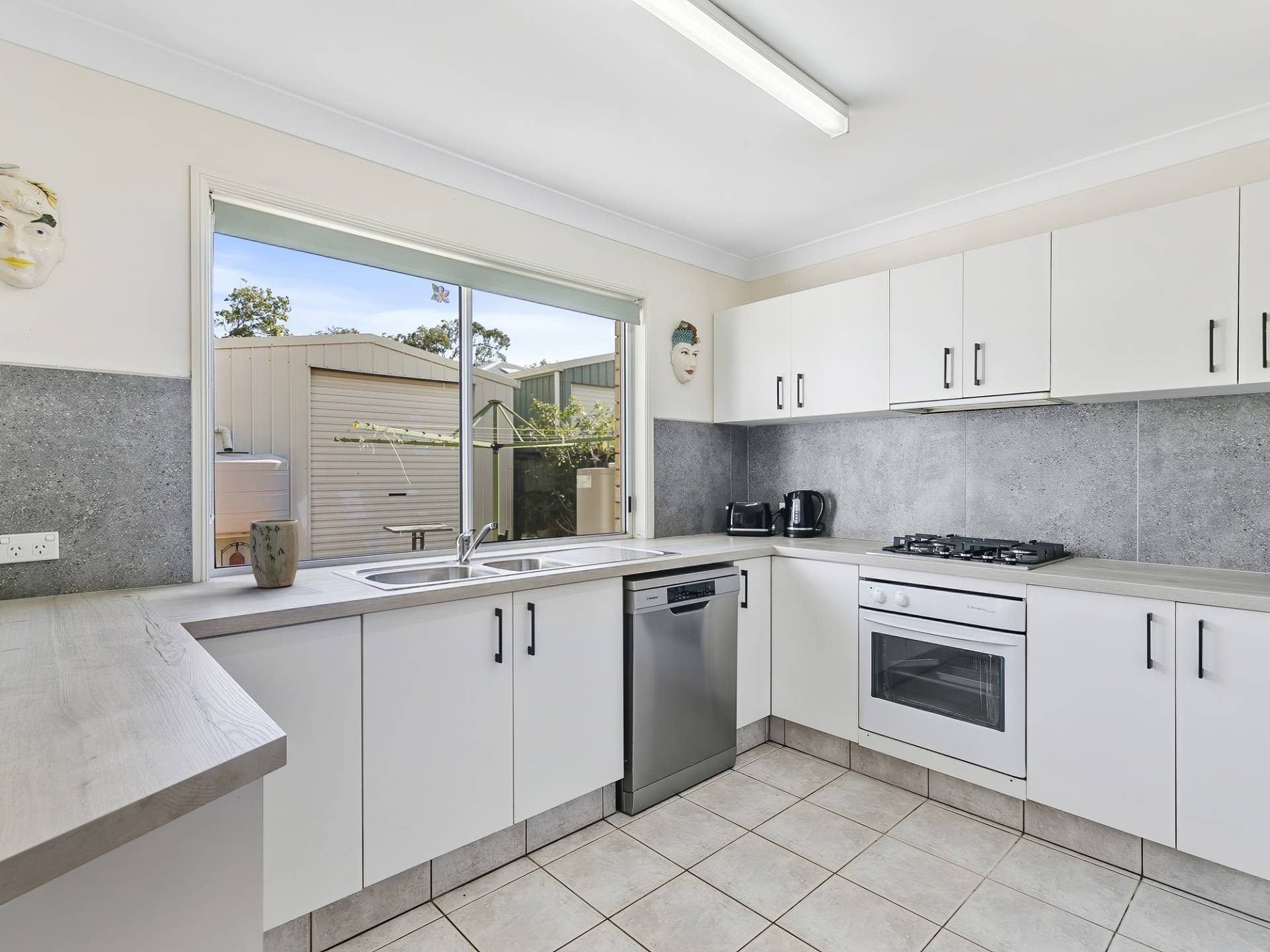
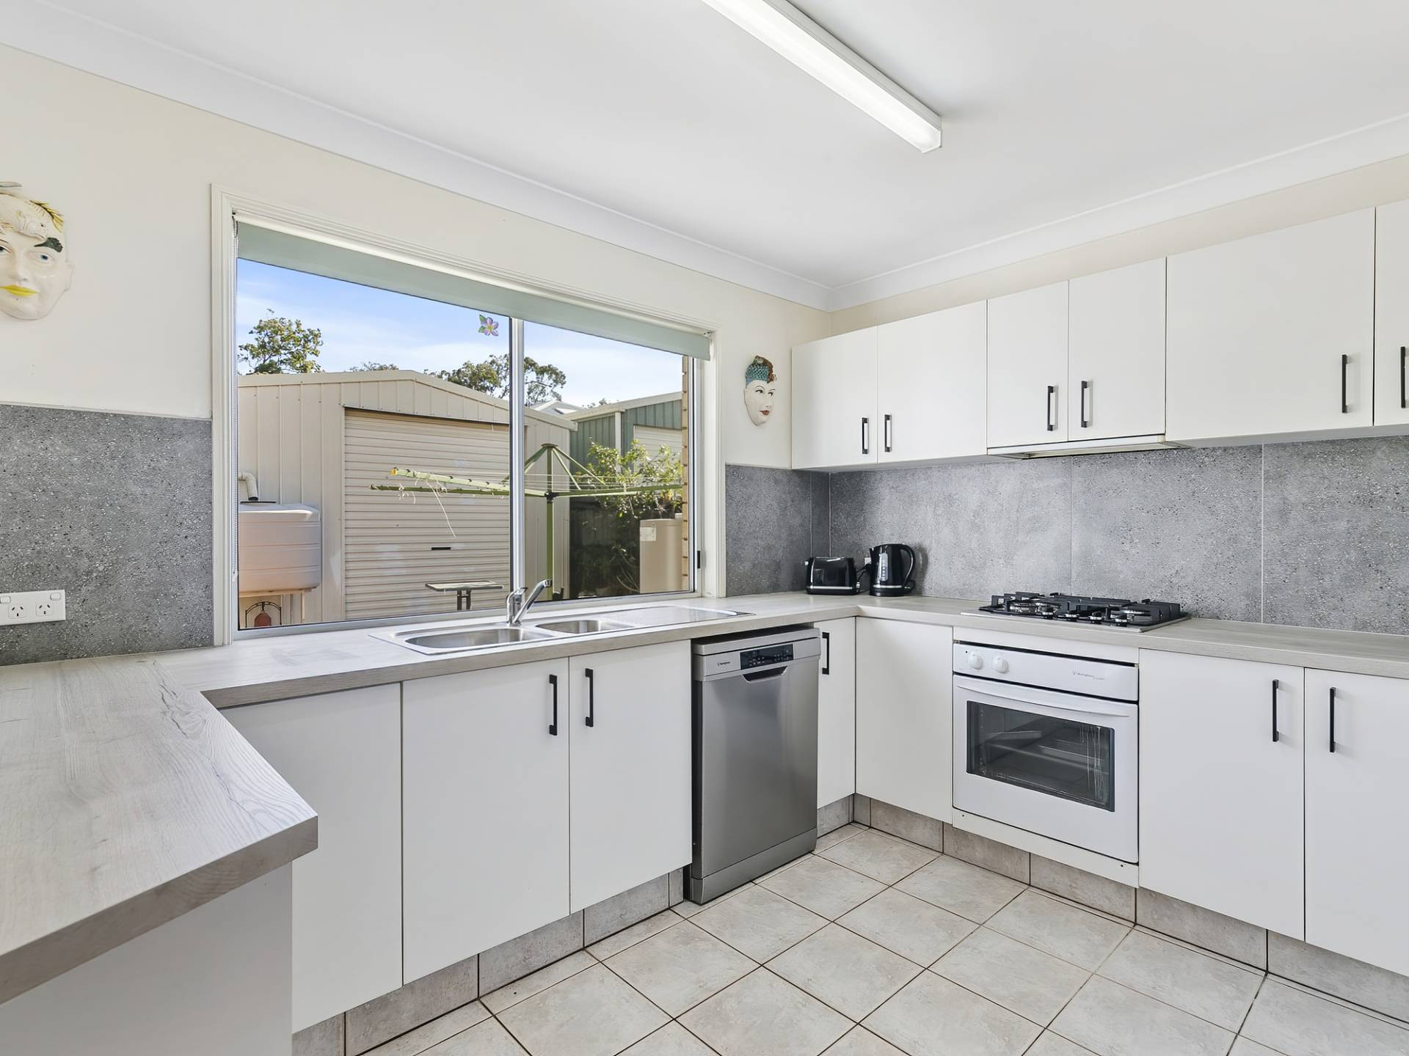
- plant pot (275, 553)
